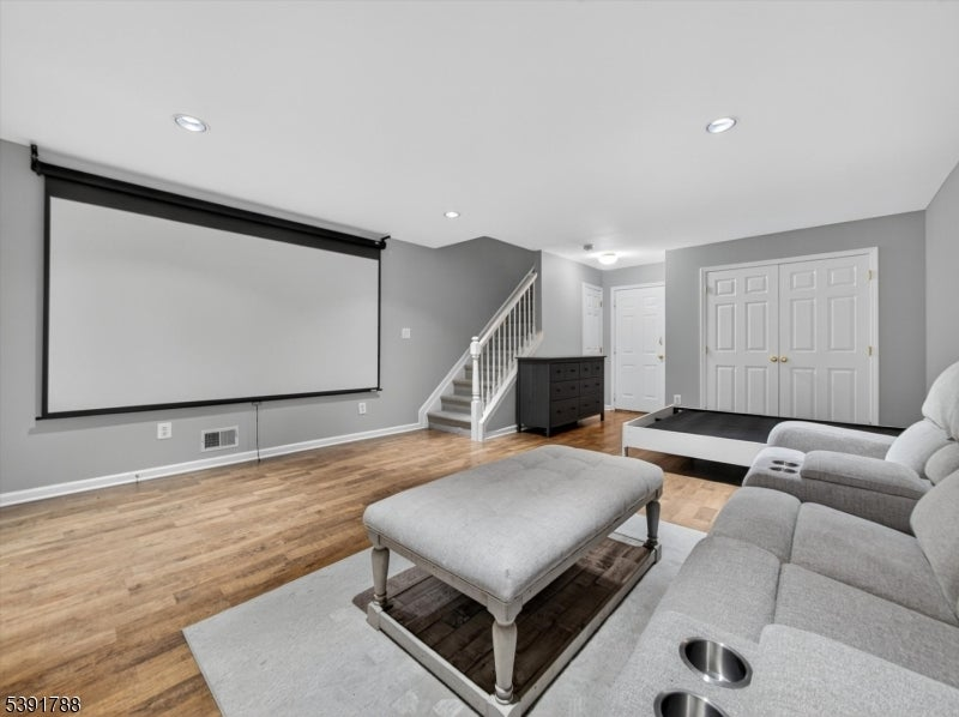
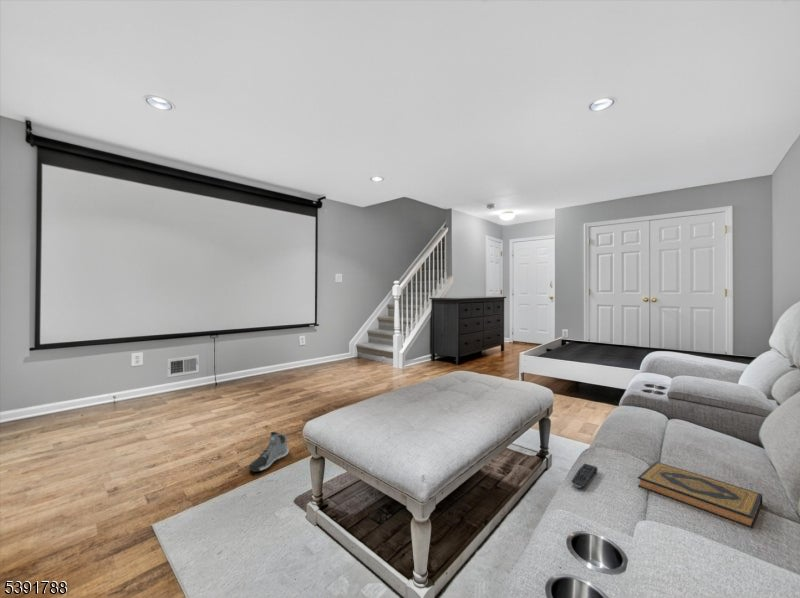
+ hardback book (697, 490)
+ remote control (584, 475)
+ sneaker (268, 448)
